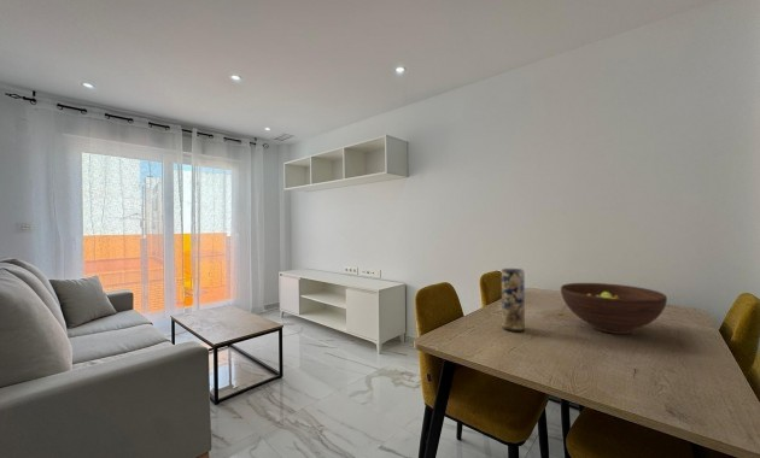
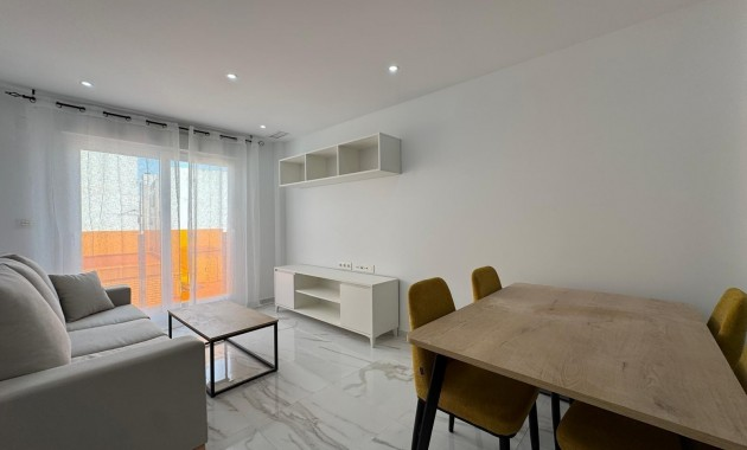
- fruit bowl (609, 310)
- vase (513, 299)
